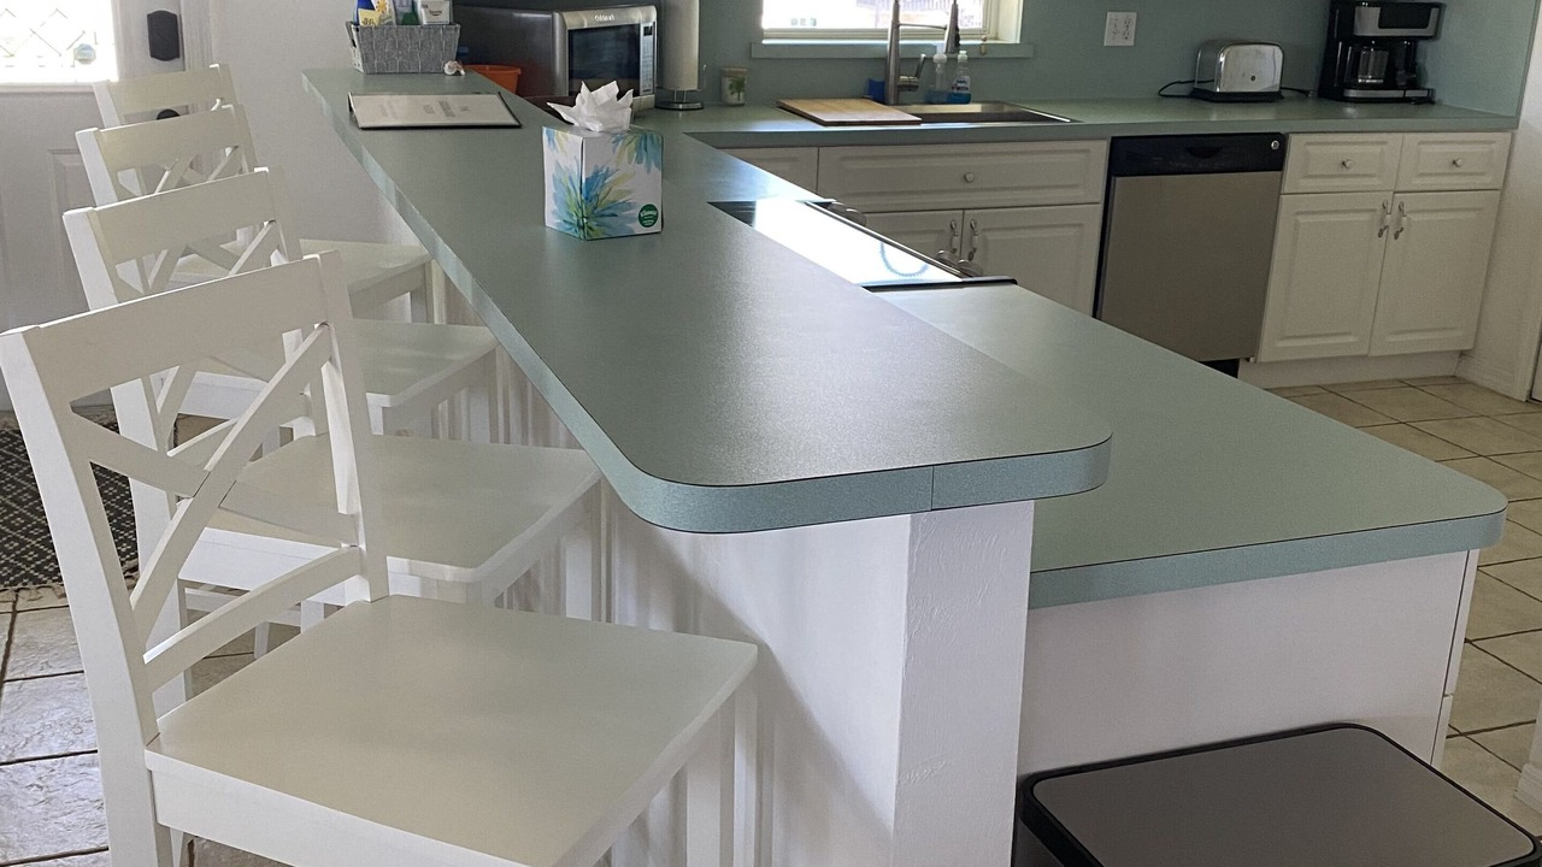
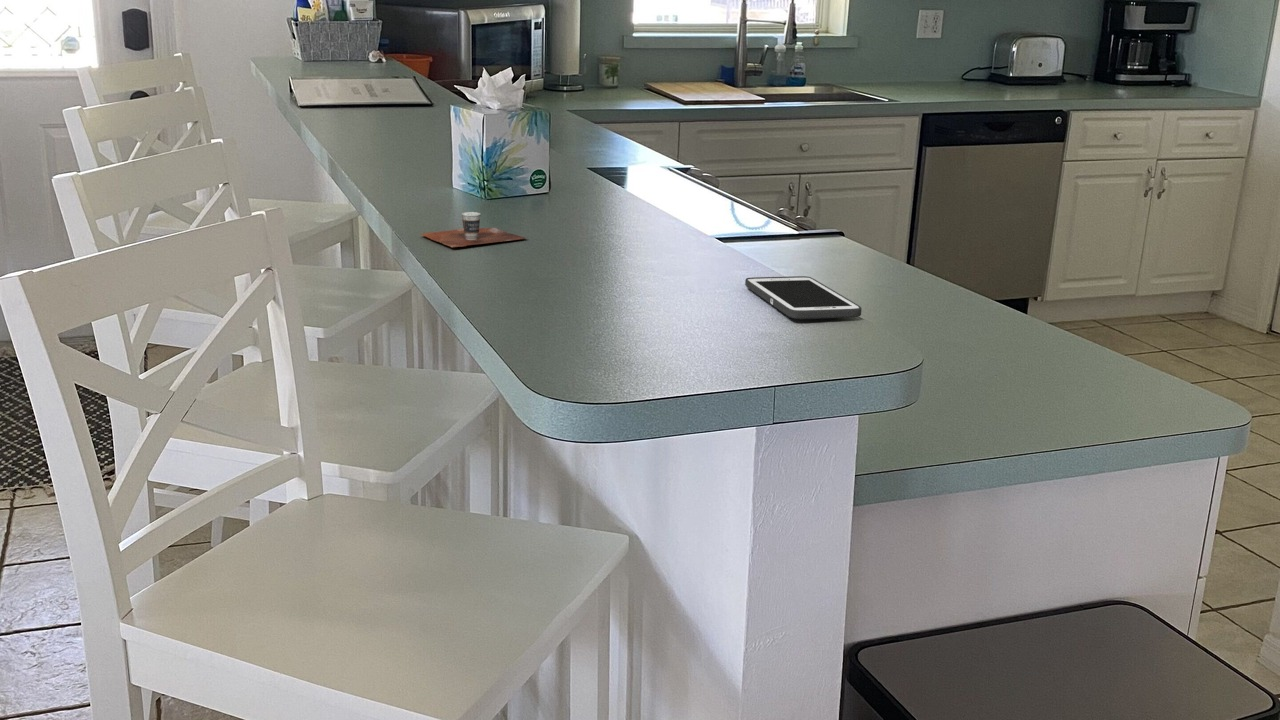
+ cup (473, 224)
+ cell phone (800, 296)
